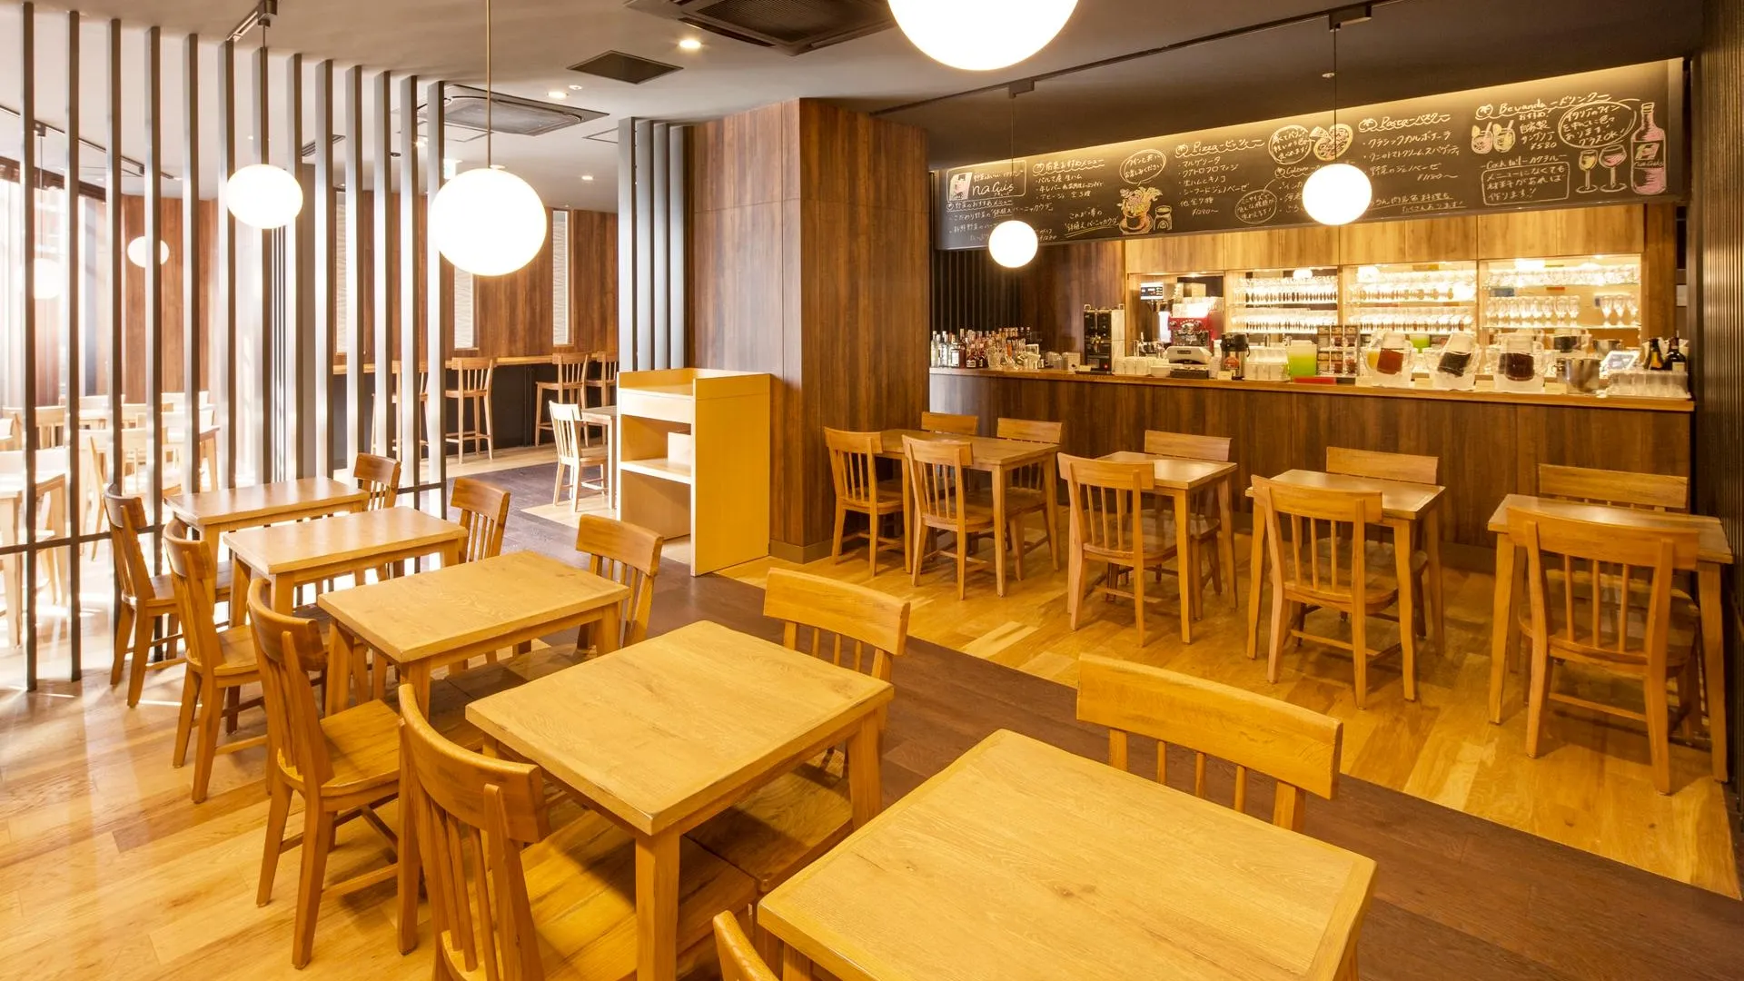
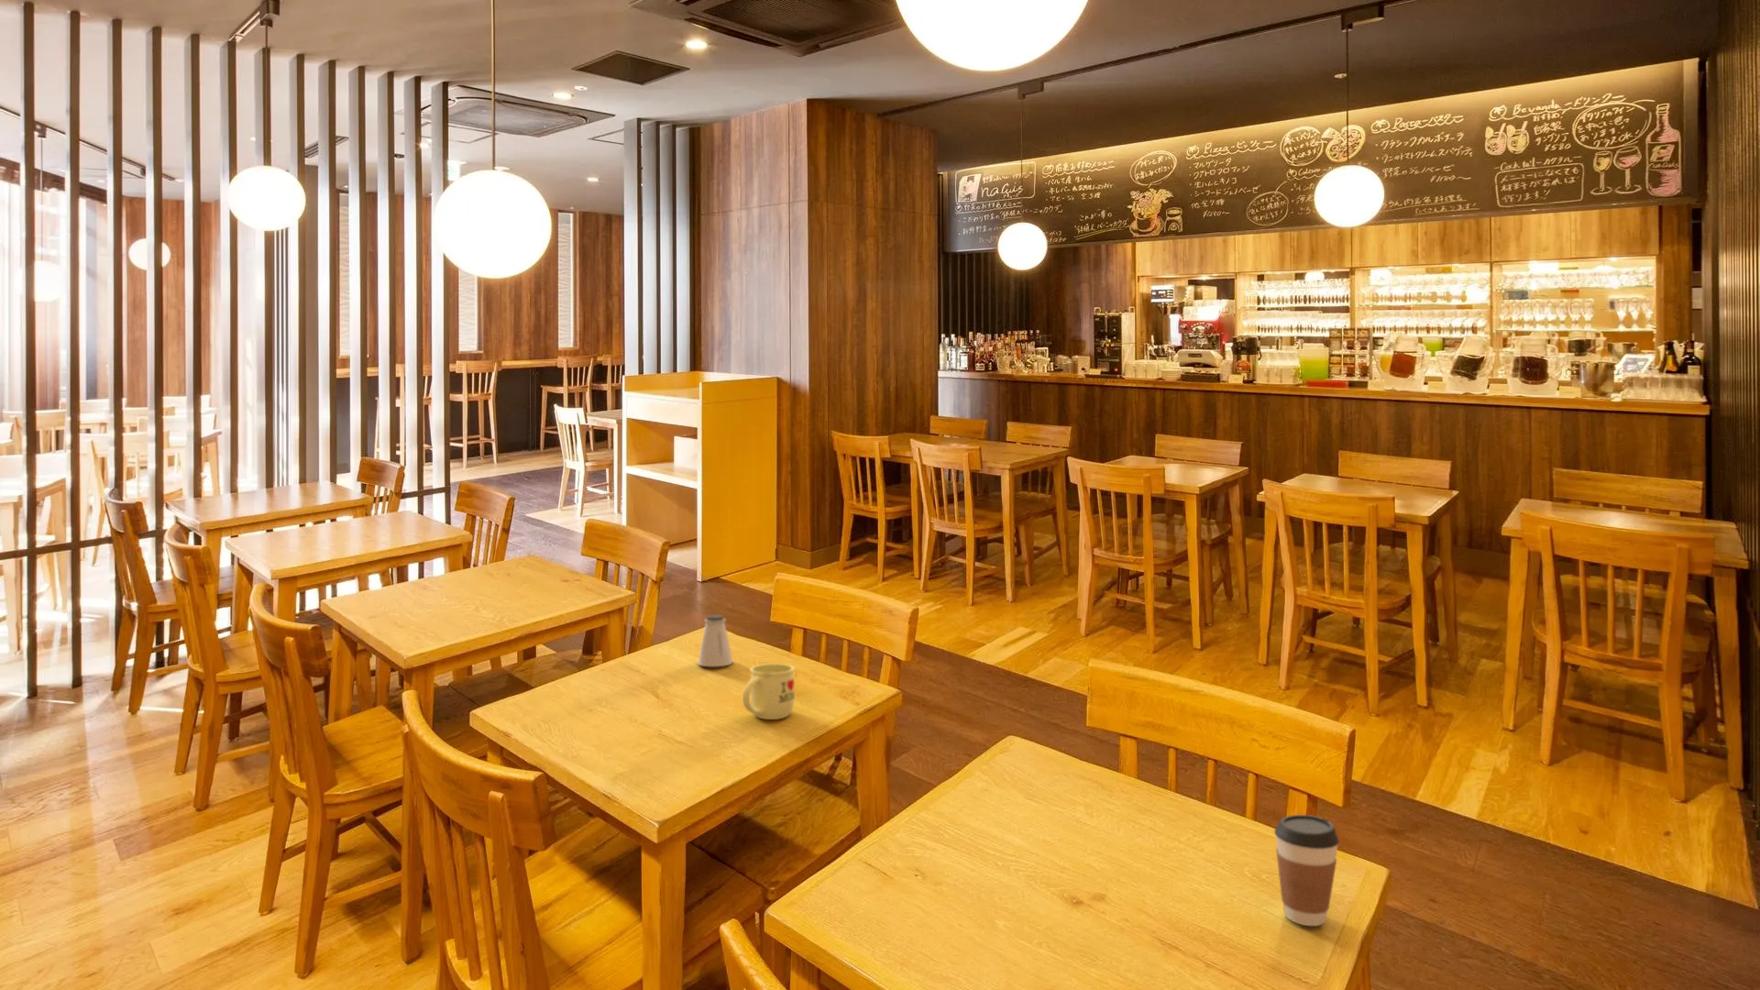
+ saltshaker (716, 639)
+ mug (768, 694)
+ coffee cup (1305, 870)
